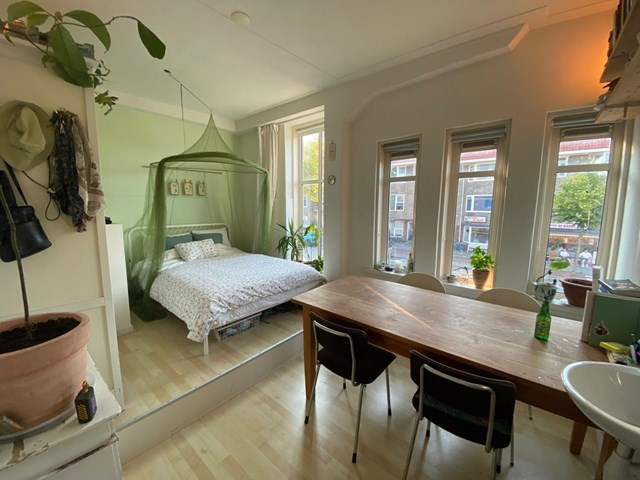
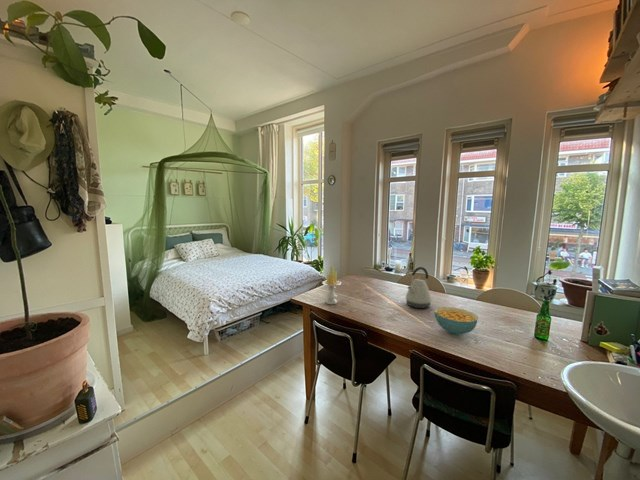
+ cereal bowl (455, 323)
+ kettle (418, 286)
+ candle (331, 284)
